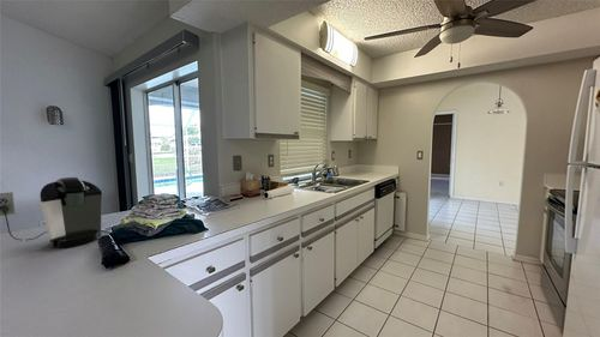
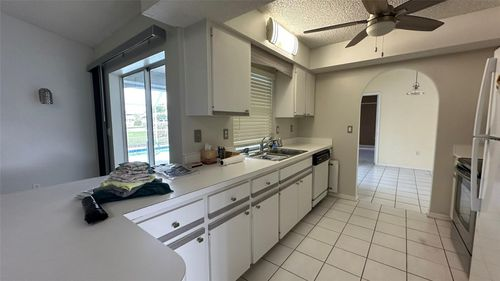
- coffee maker (55, 211)
